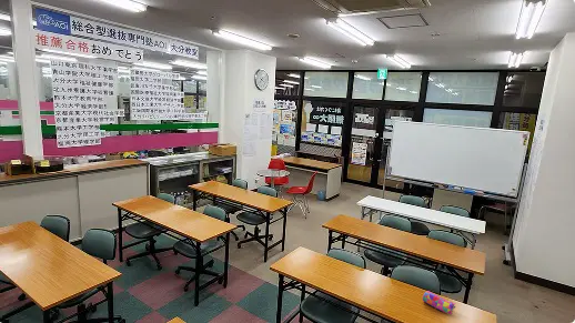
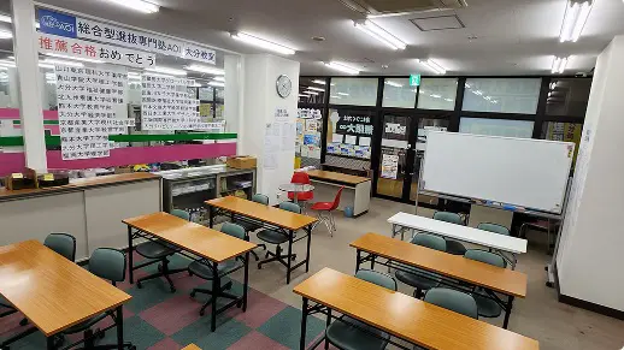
- pencil case (438, 302)
